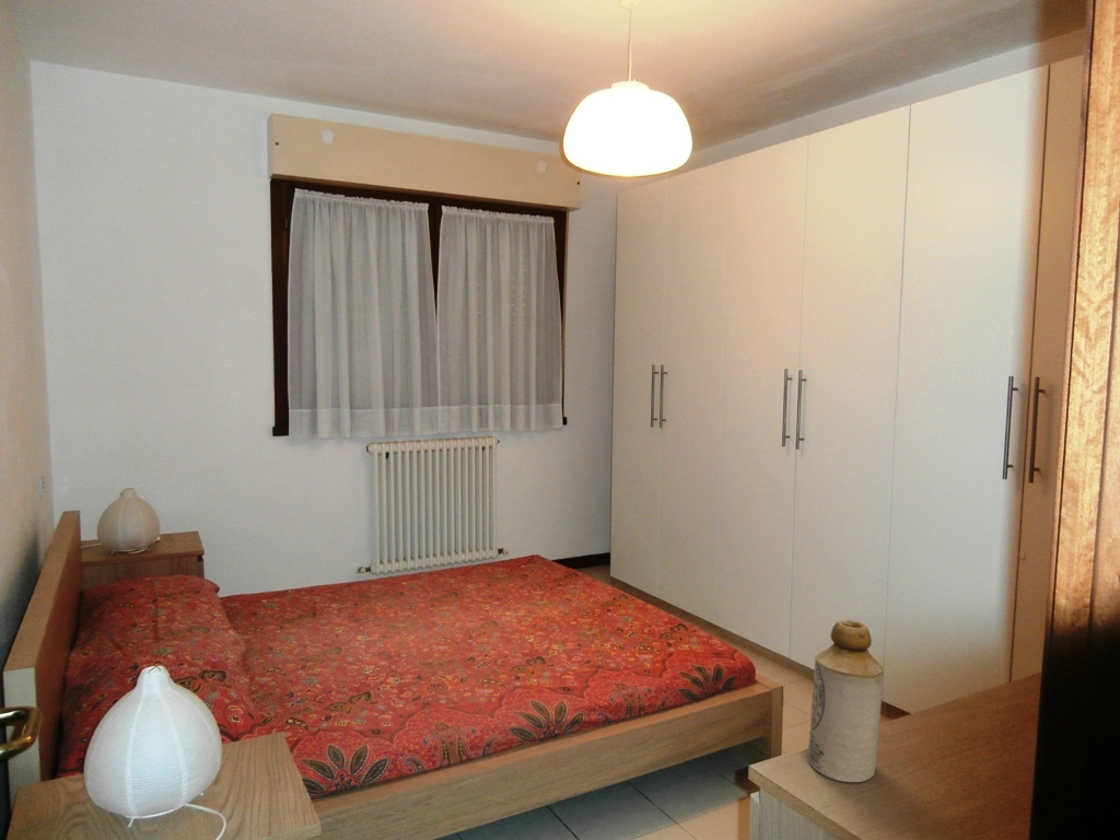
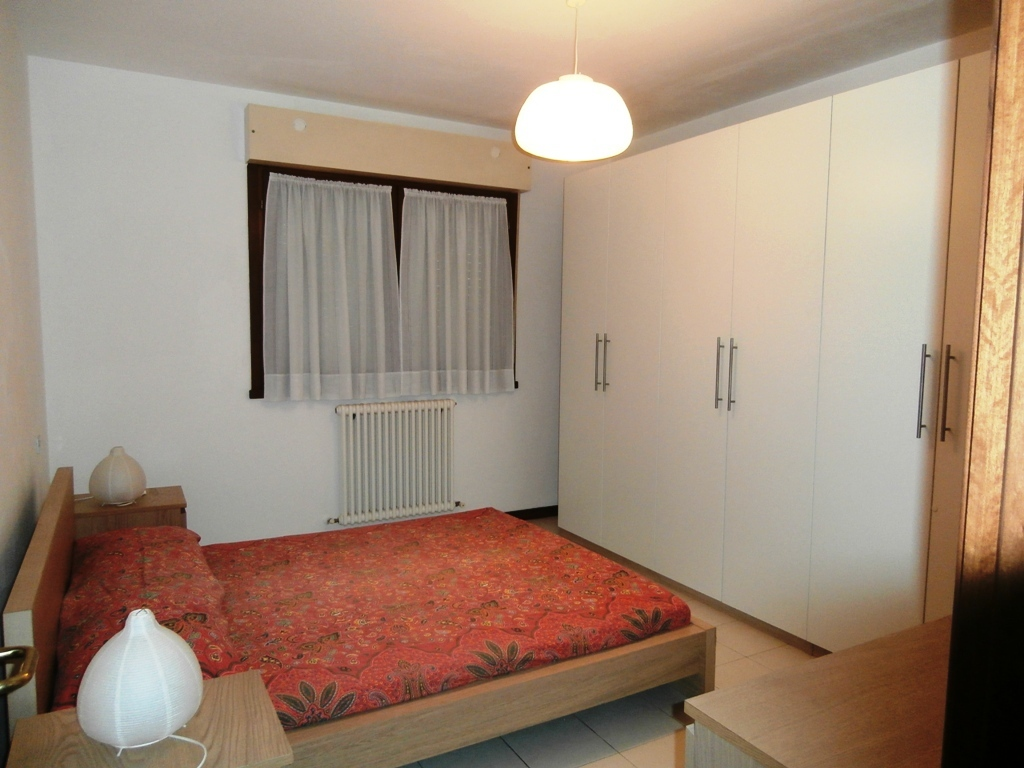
- bottle (845, 695)
